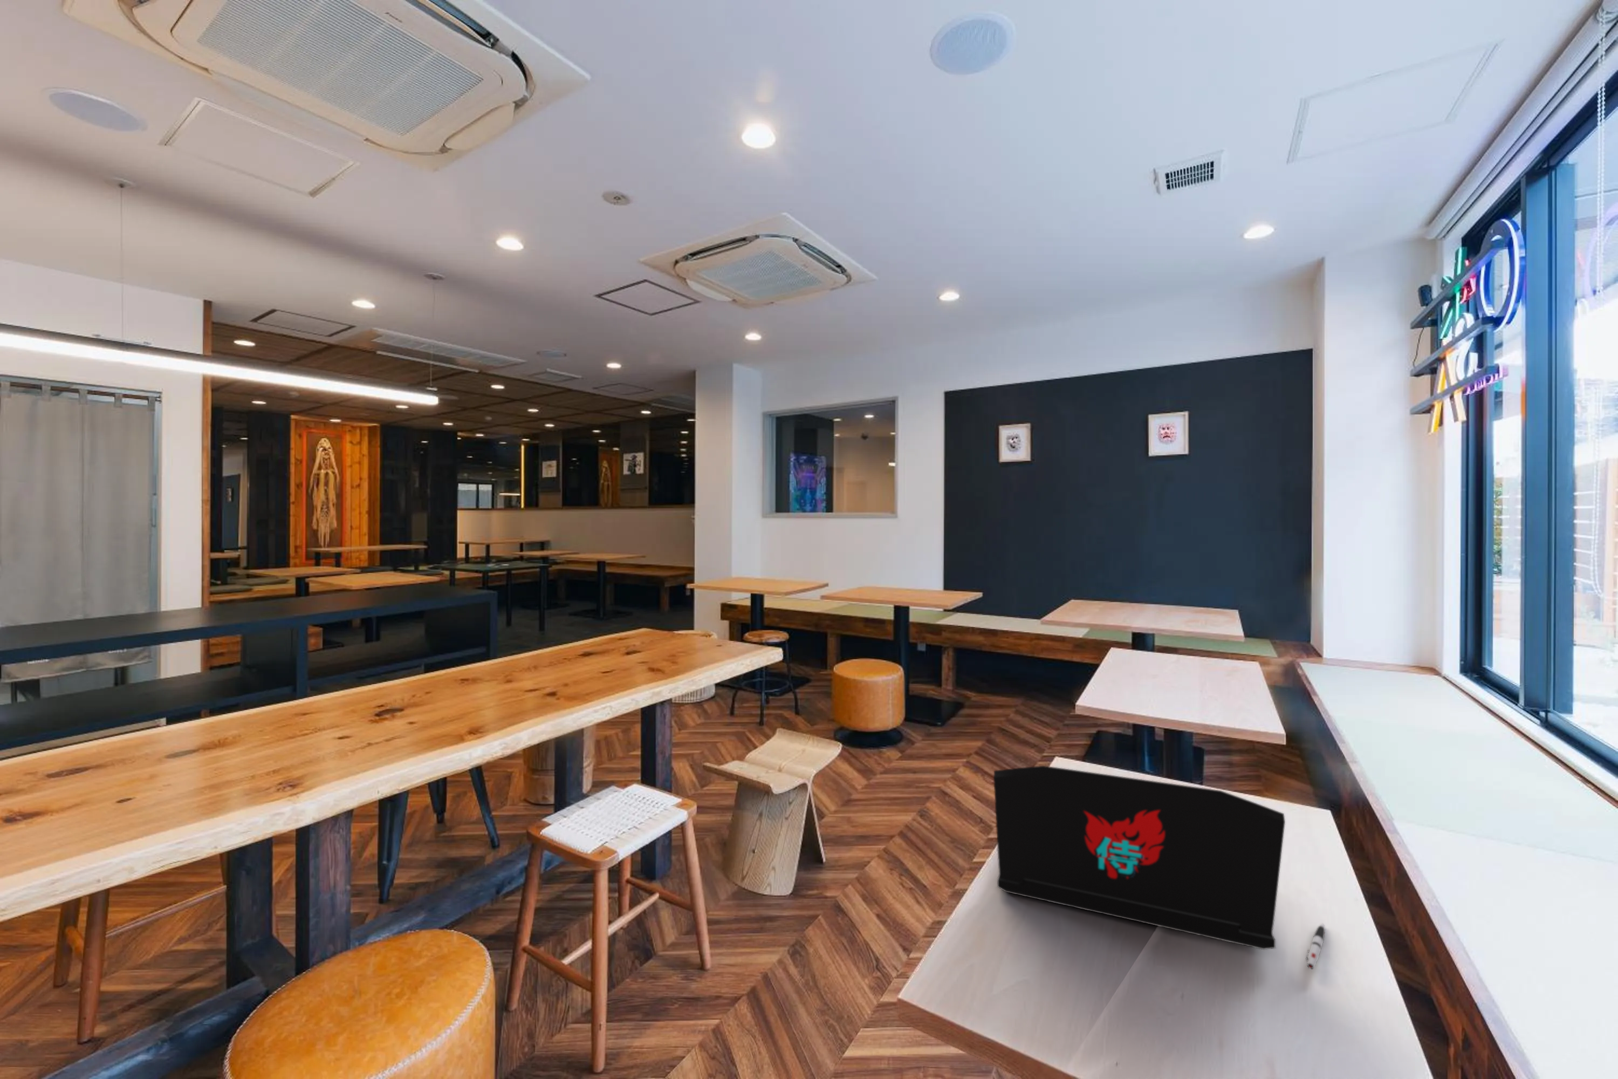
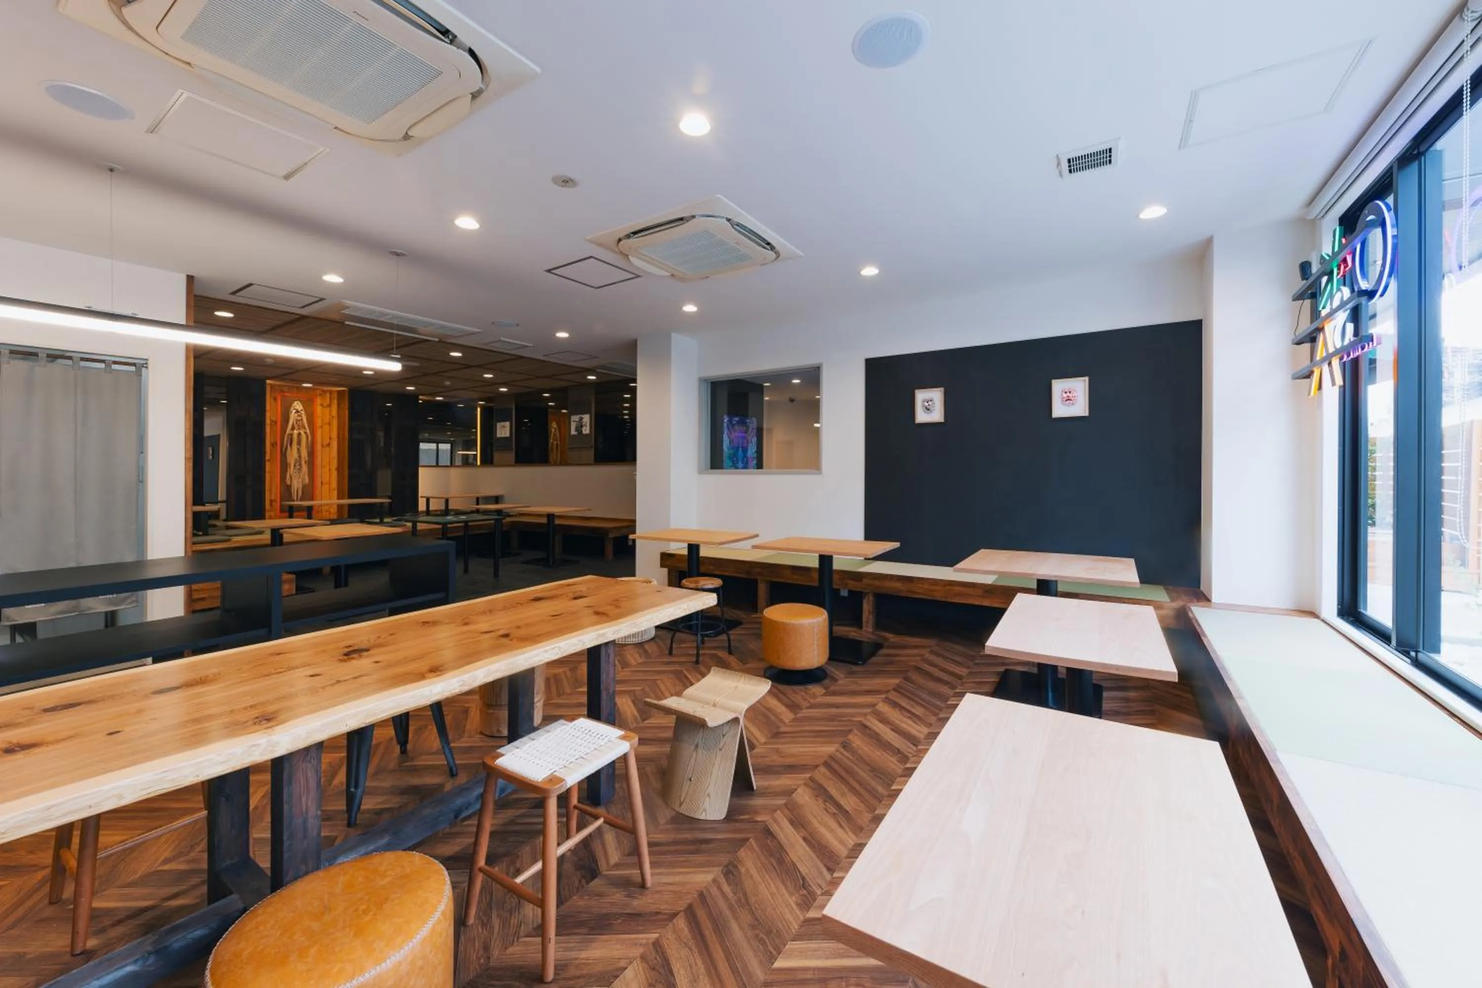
- pen (1316, 943)
- laptop (1123, 821)
